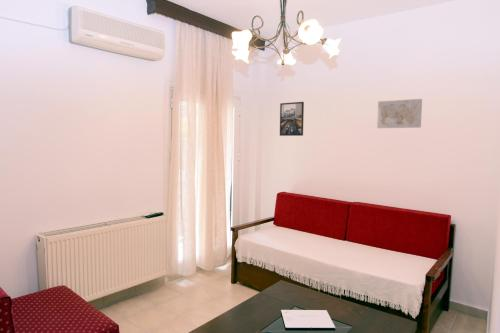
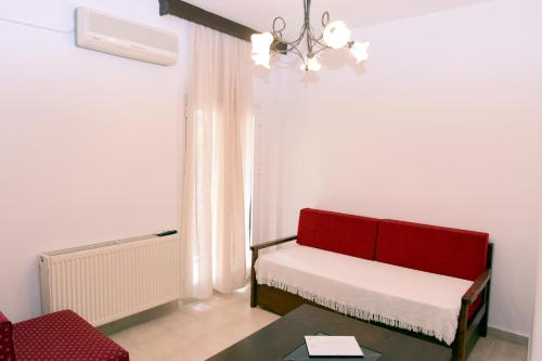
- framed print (291, 119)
- wall art (398, 114)
